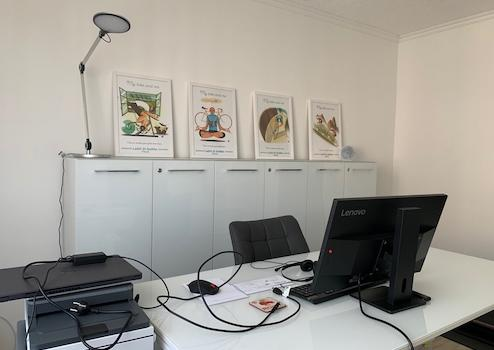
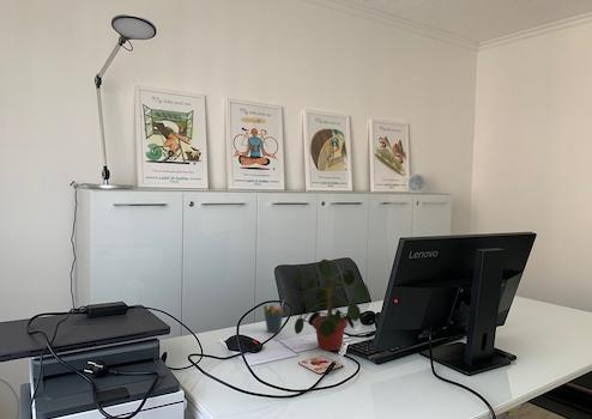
+ pen holder (273, 315)
+ potted plant (332, 302)
